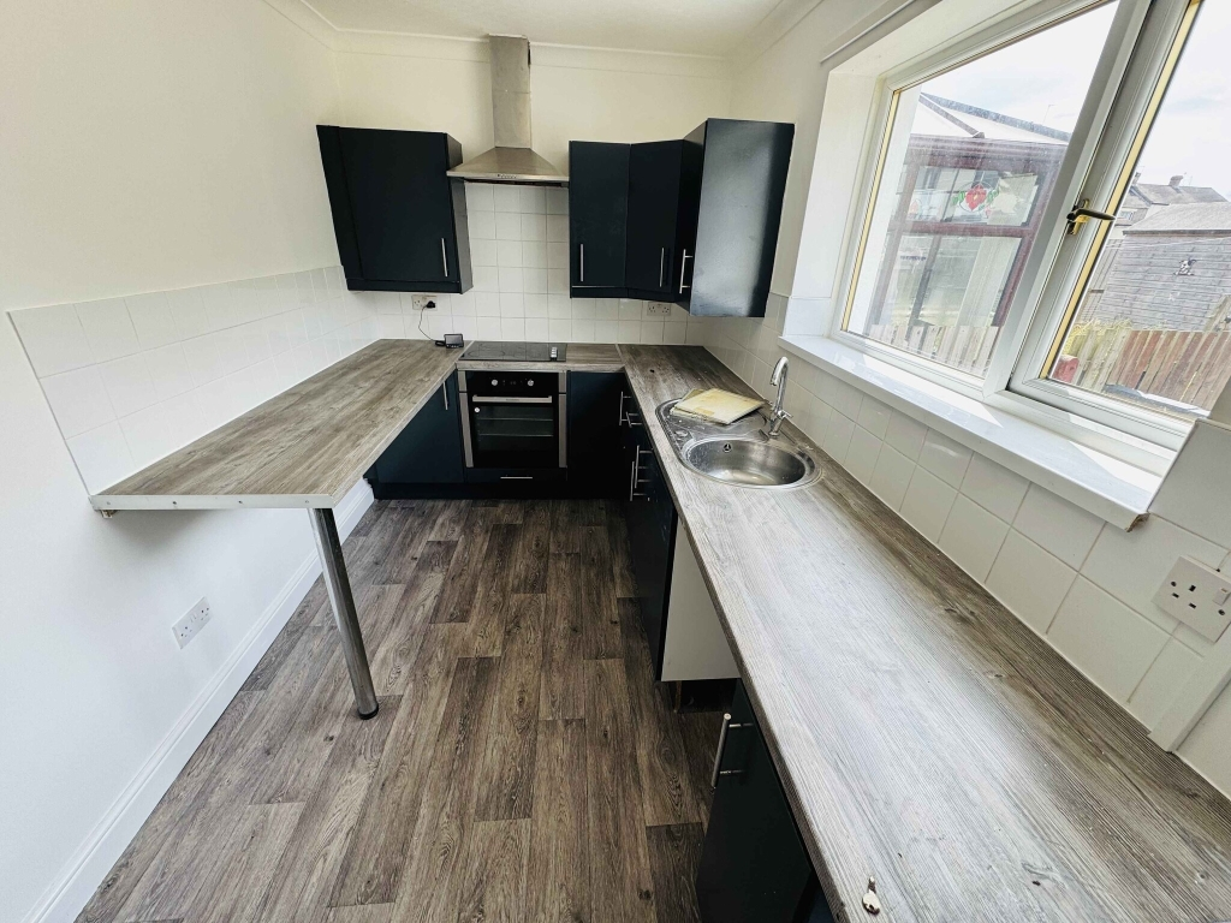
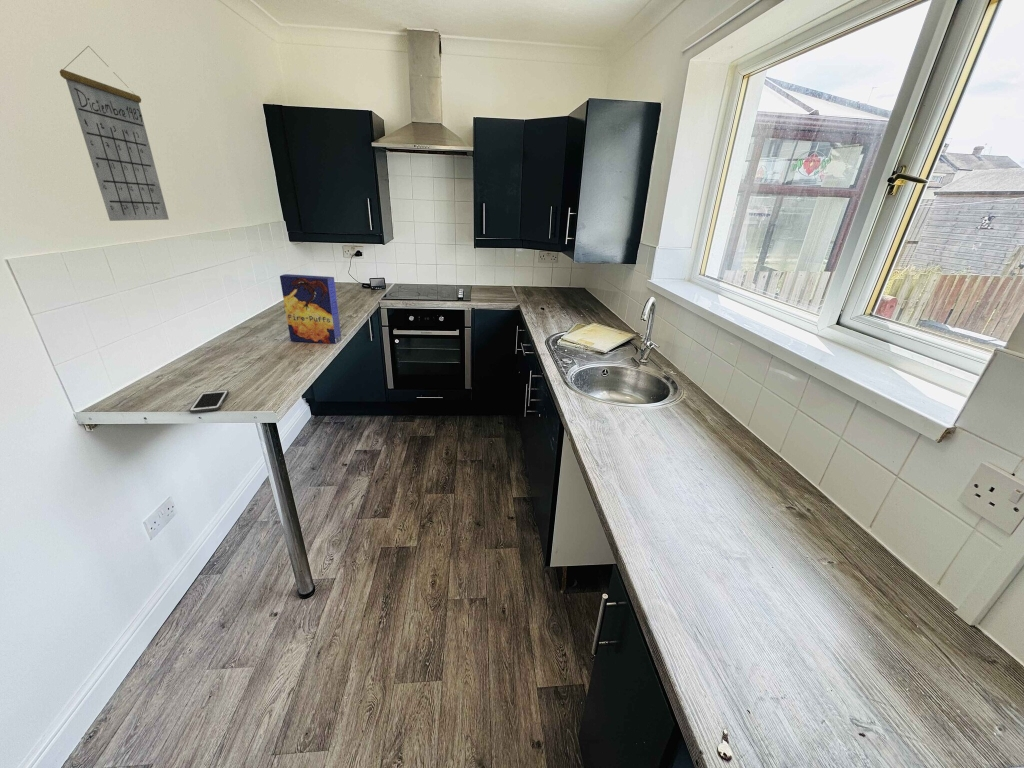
+ cell phone (210, 400)
+ cereal box (311, 309)
+ calendar (118, 139)
